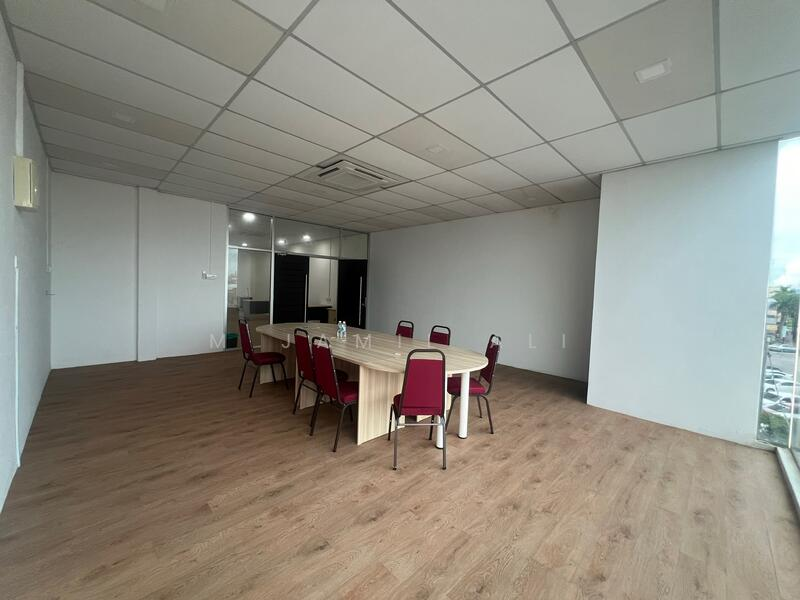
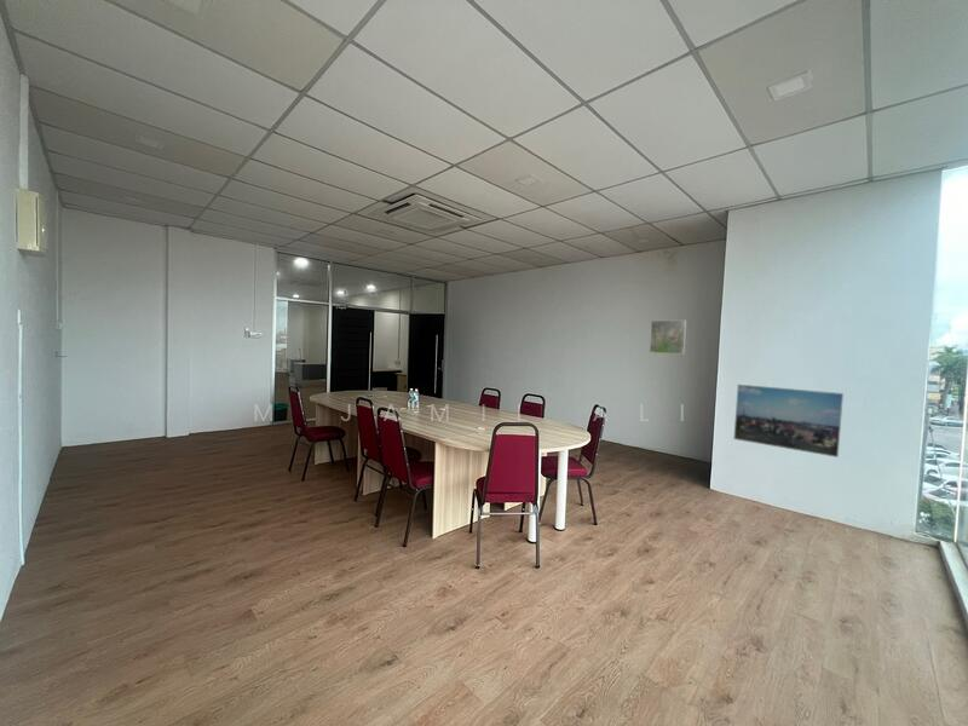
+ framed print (784, 417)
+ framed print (667, 336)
